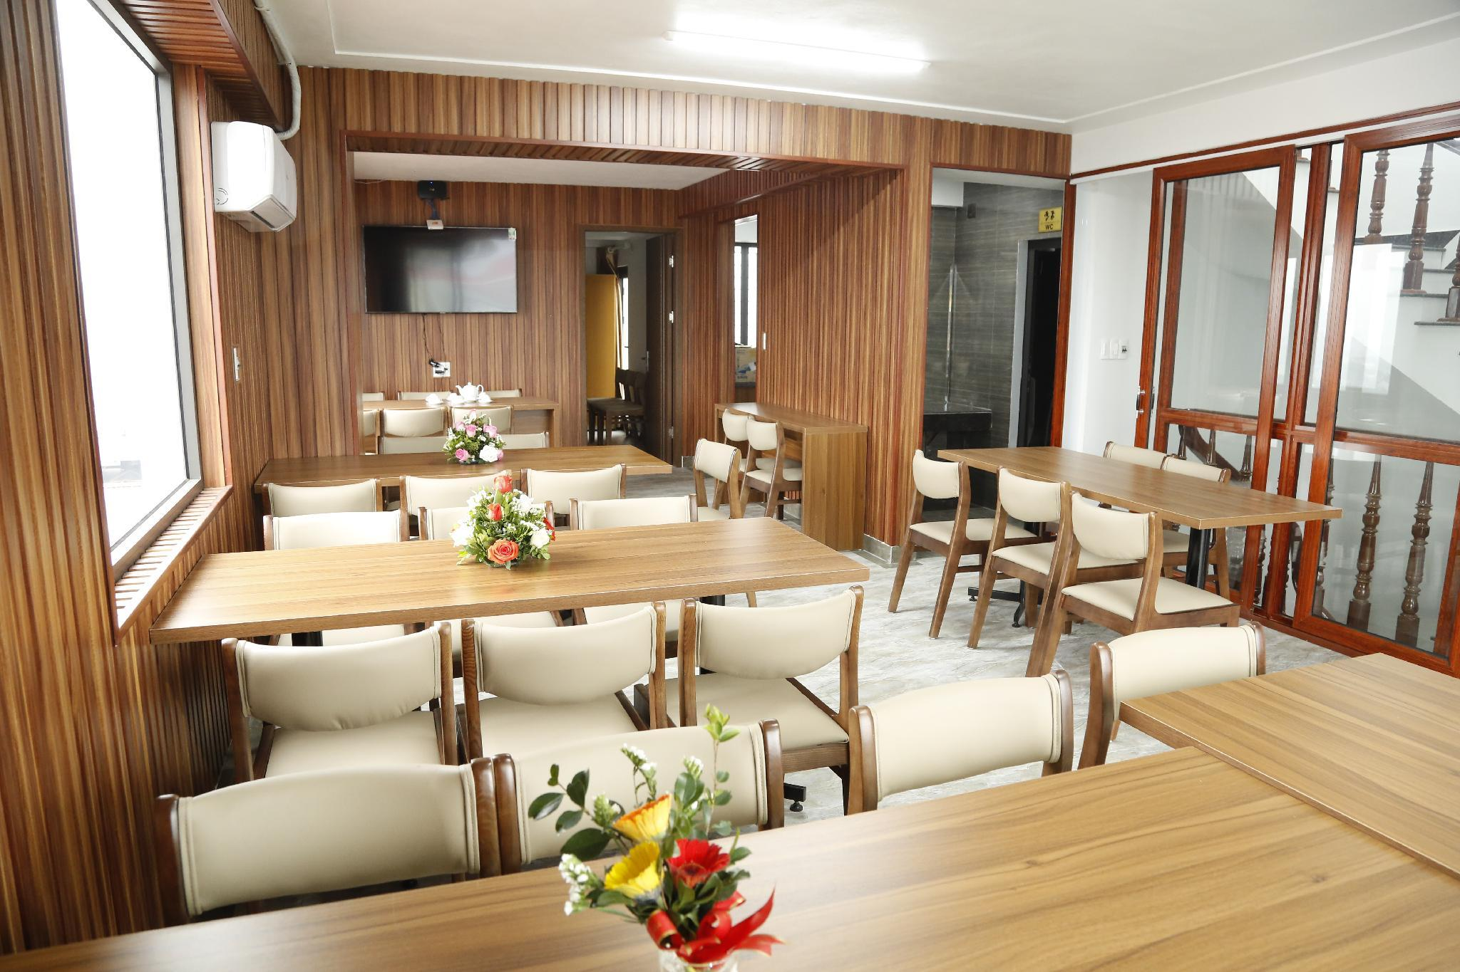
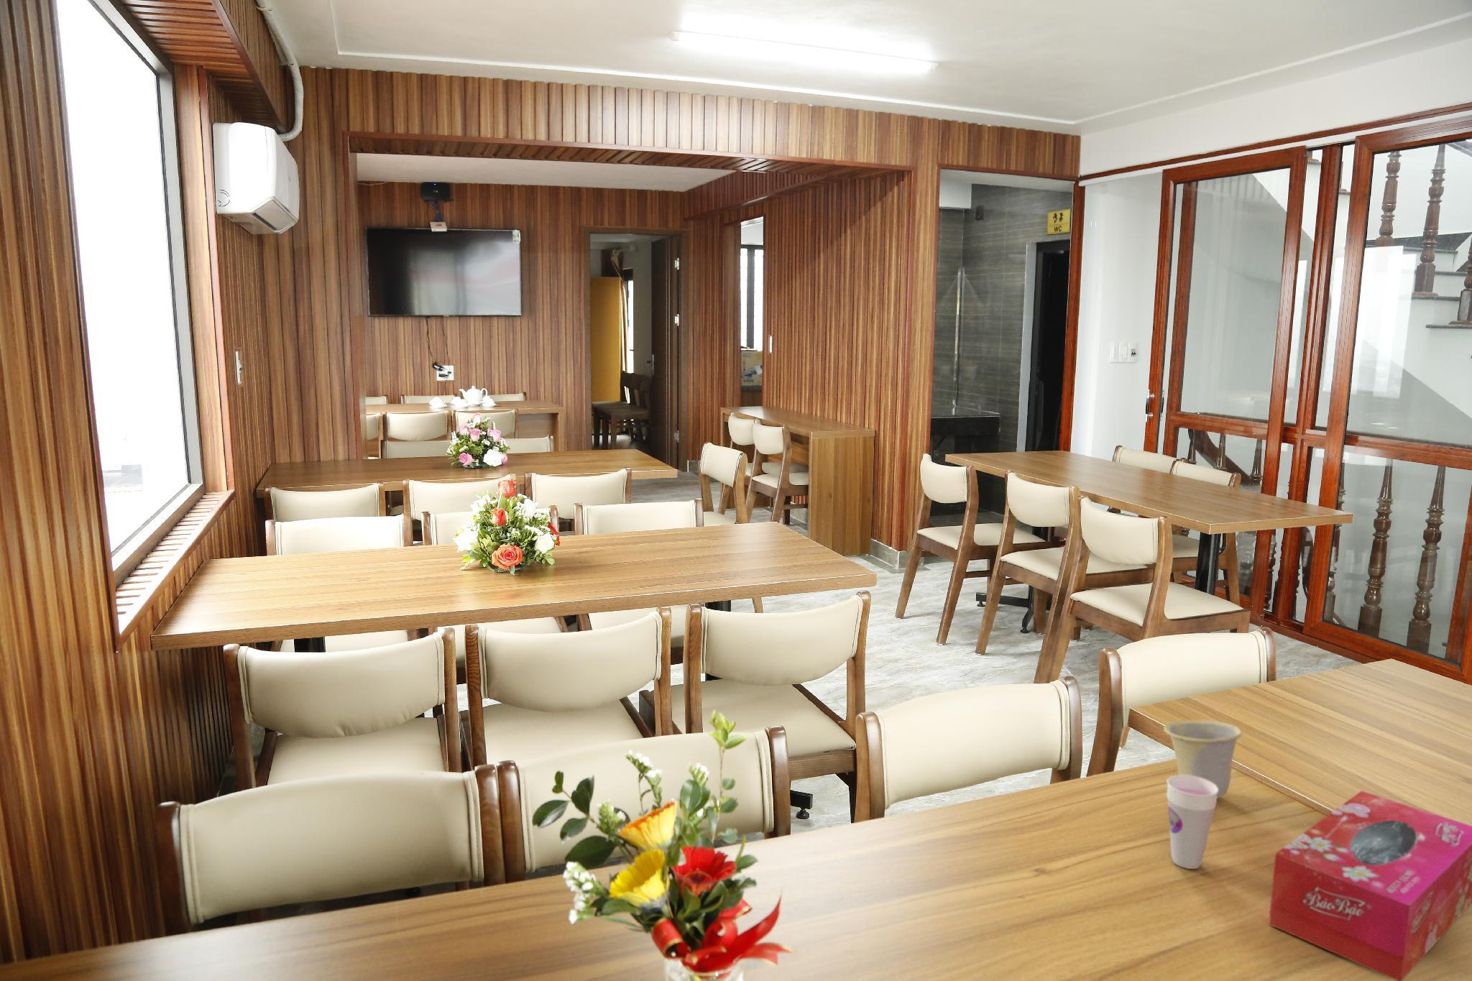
+ tissue box (1379, 876)
+ cup (1199, 759)
+ cup (1189, 823)
